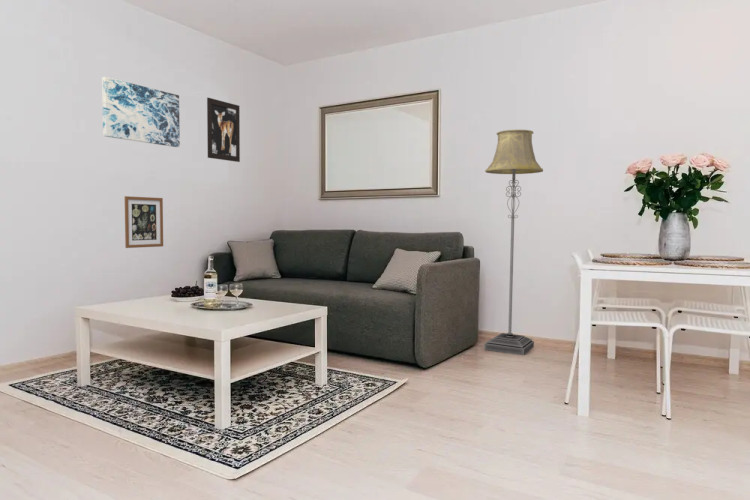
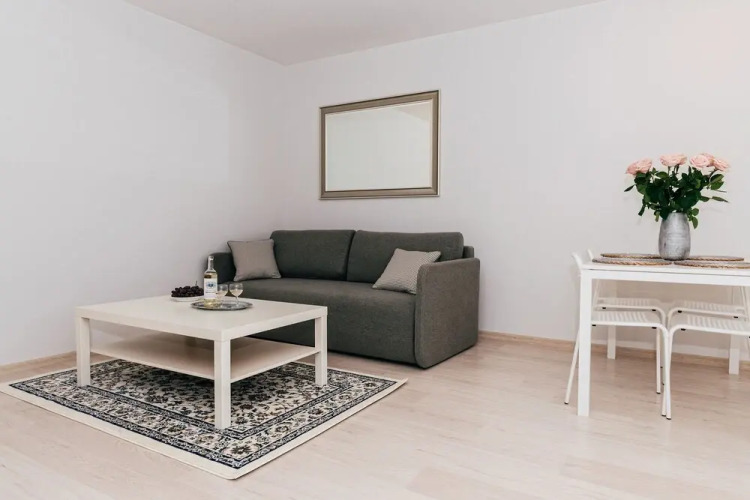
- wall art (143, 114)
- floor lamp (512, 241)
- wall art (224, 130)
- wall art (144, 222)
